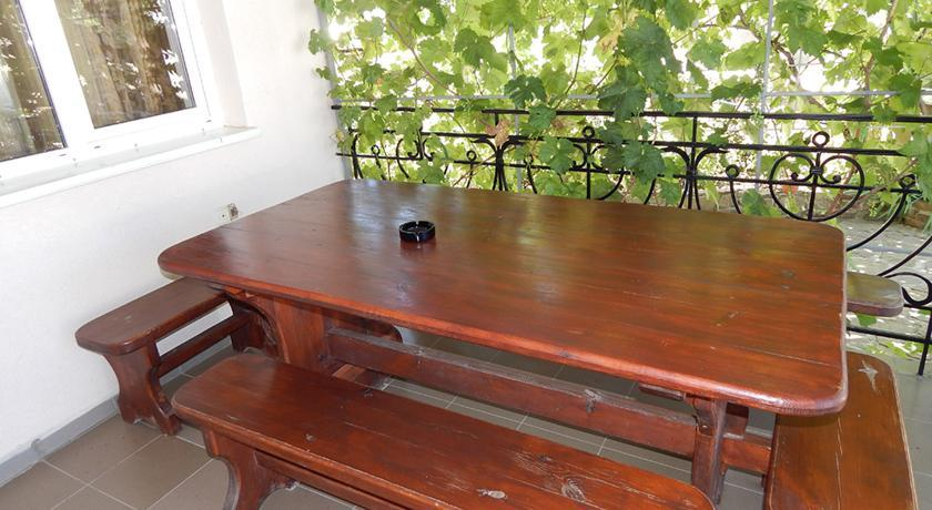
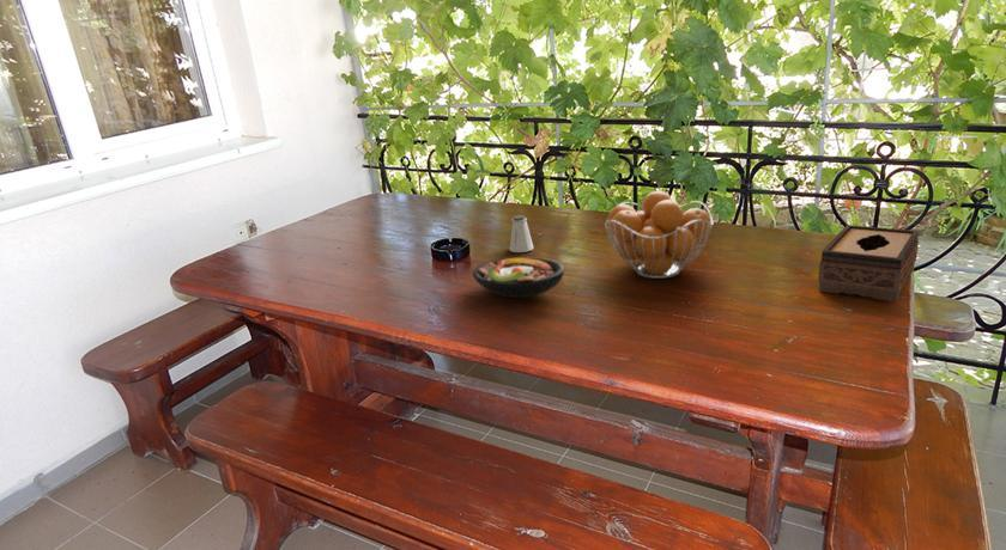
+ fruit basket (657, 233)
+ tissue box (869, 259)
+ saltshaker (520, 232)
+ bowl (517, 279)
